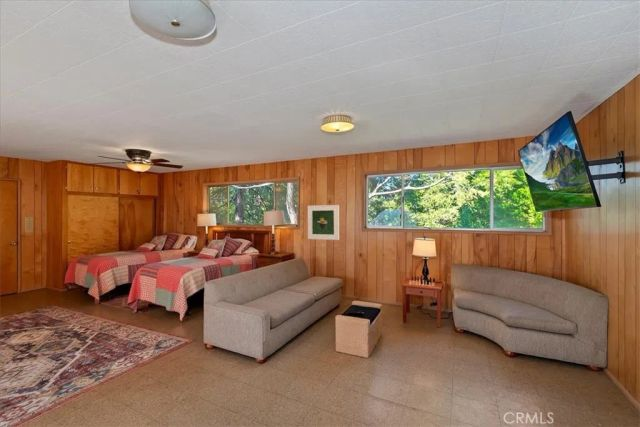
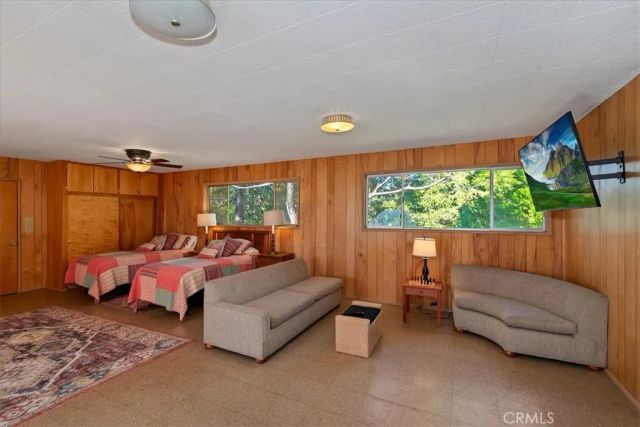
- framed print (323, 222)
